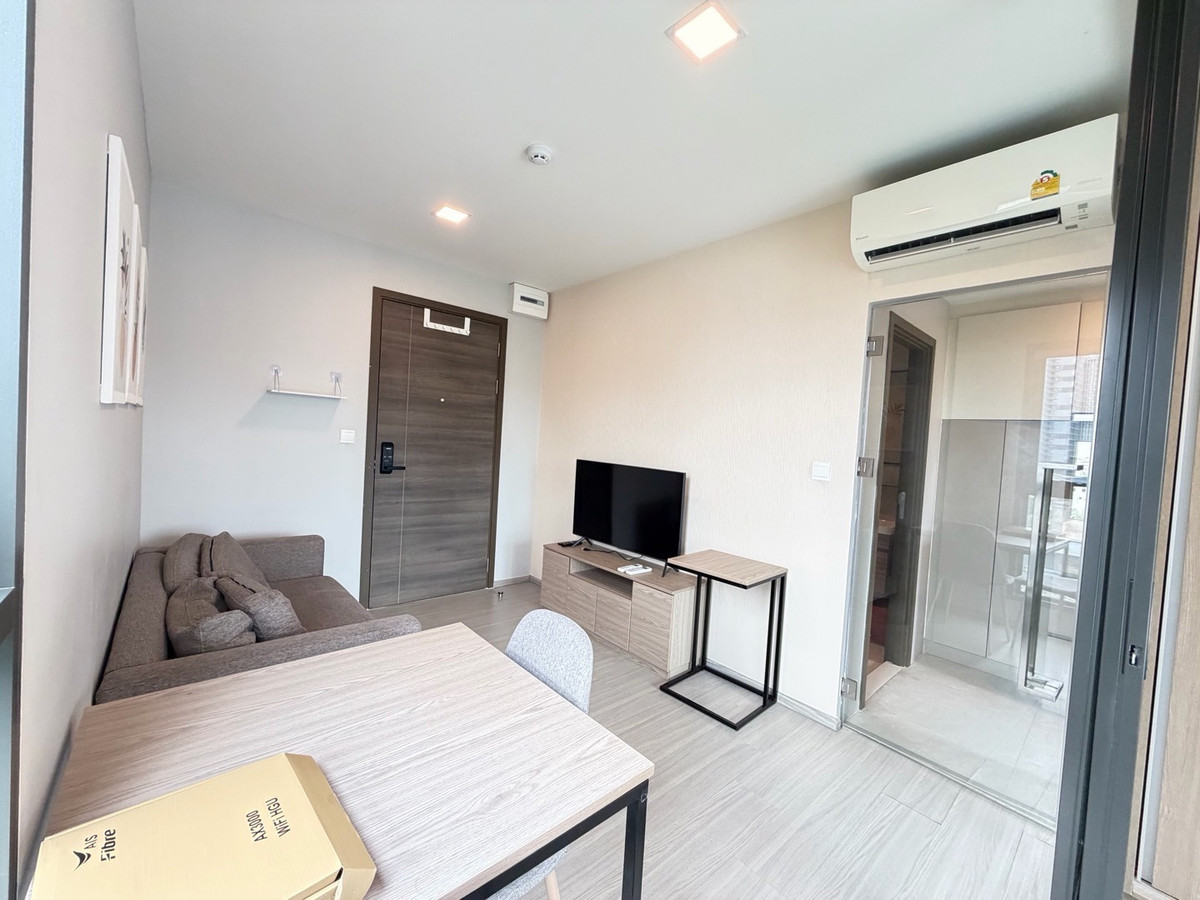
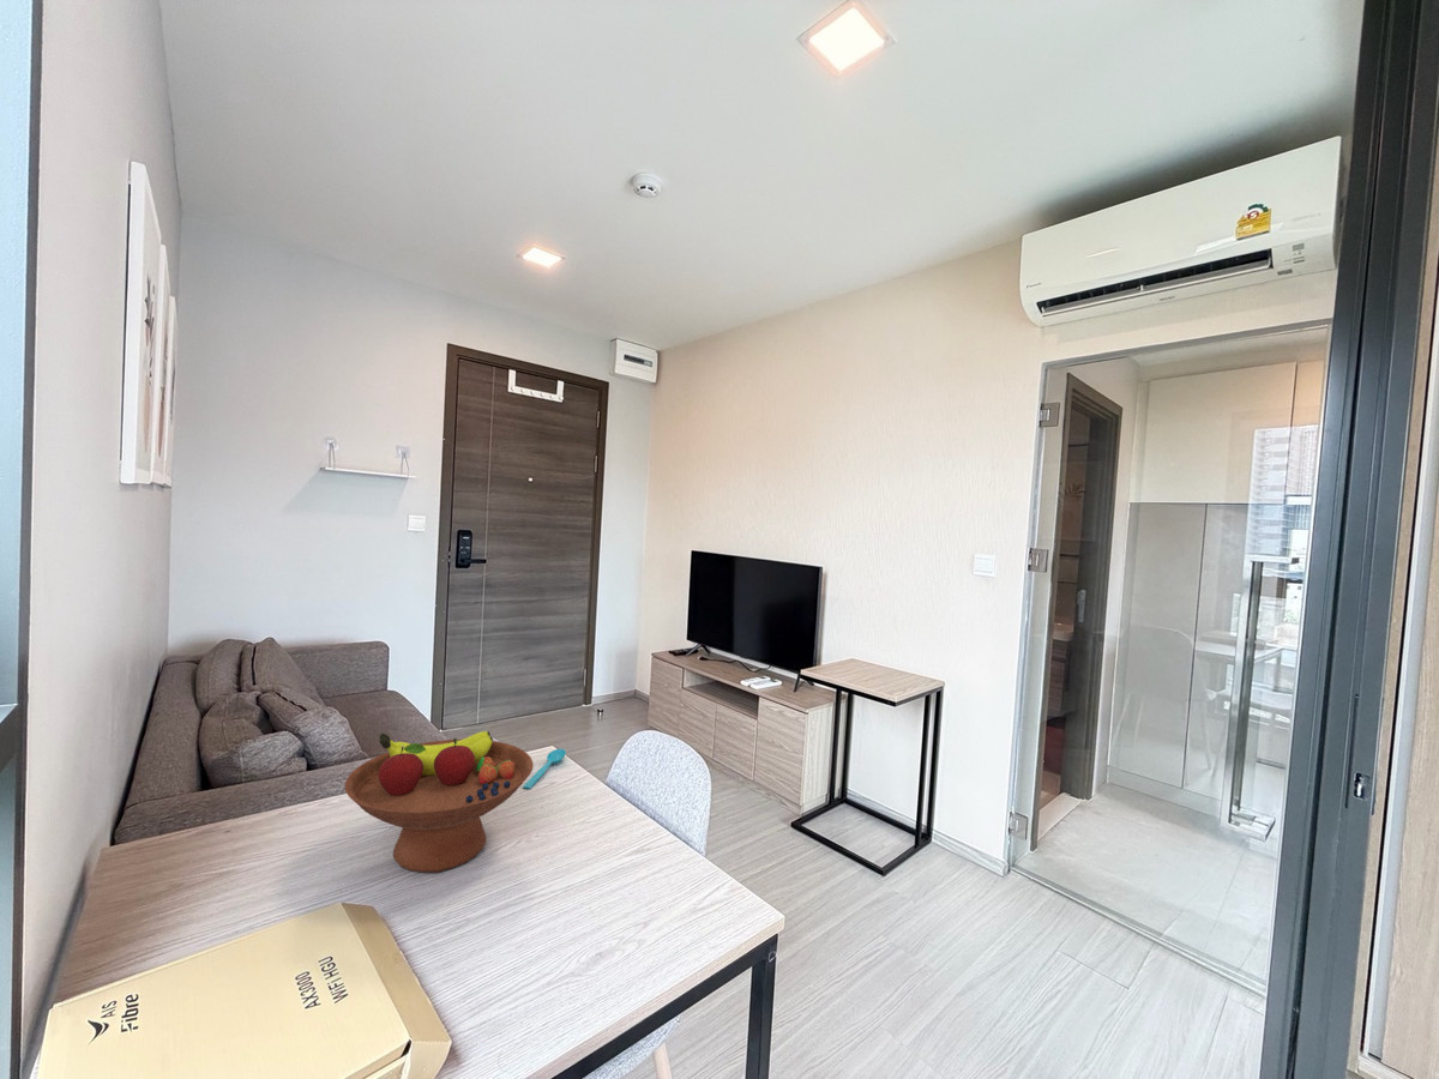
+ fruit bowl (442, 794)
+ spoon (544, 767)
